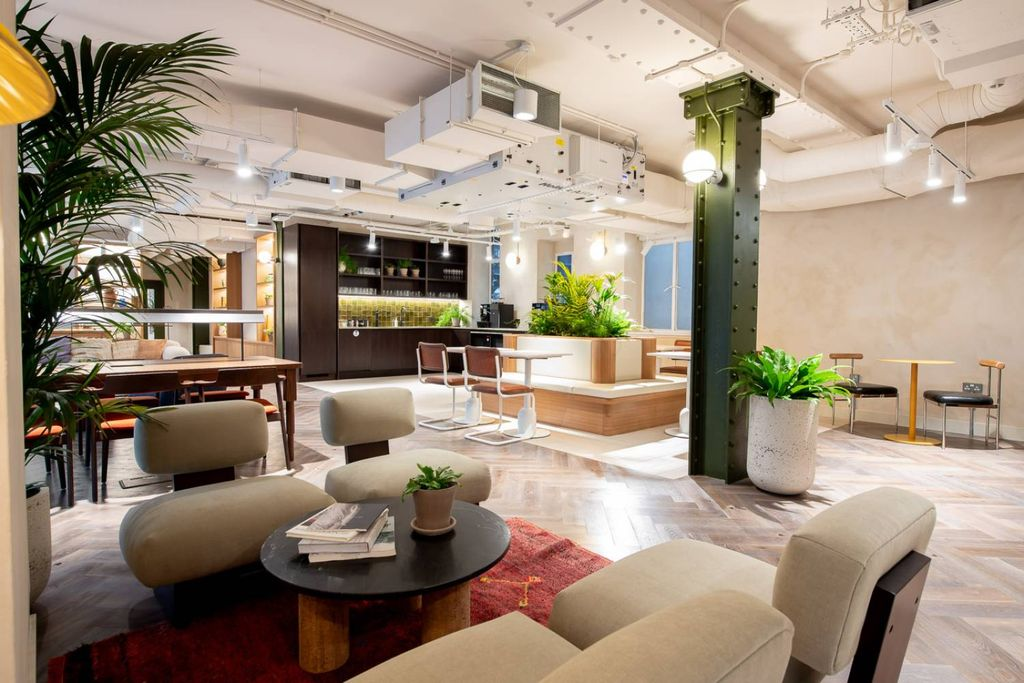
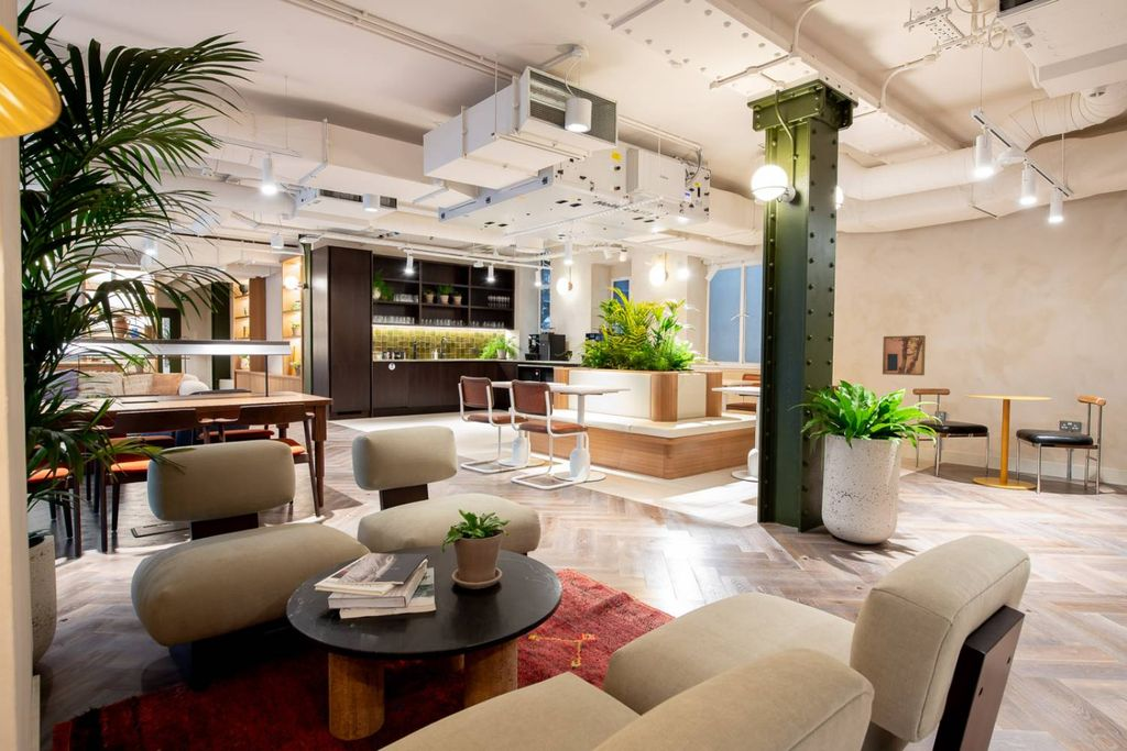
+ wall art (902, 355)
